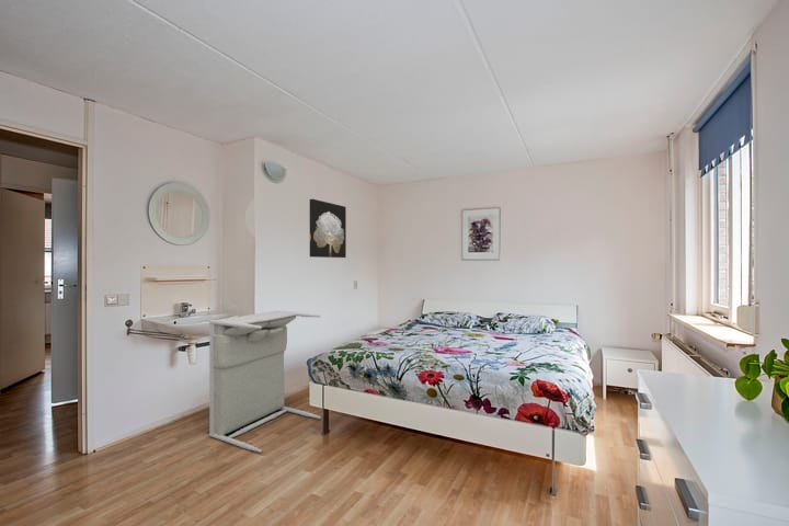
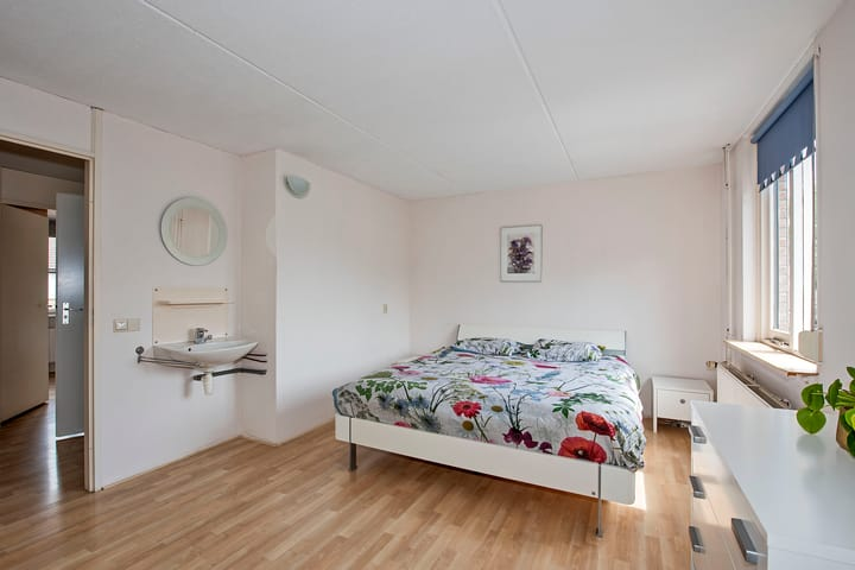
- laundry hamper (268, 371)
- wall art (328, 230)
